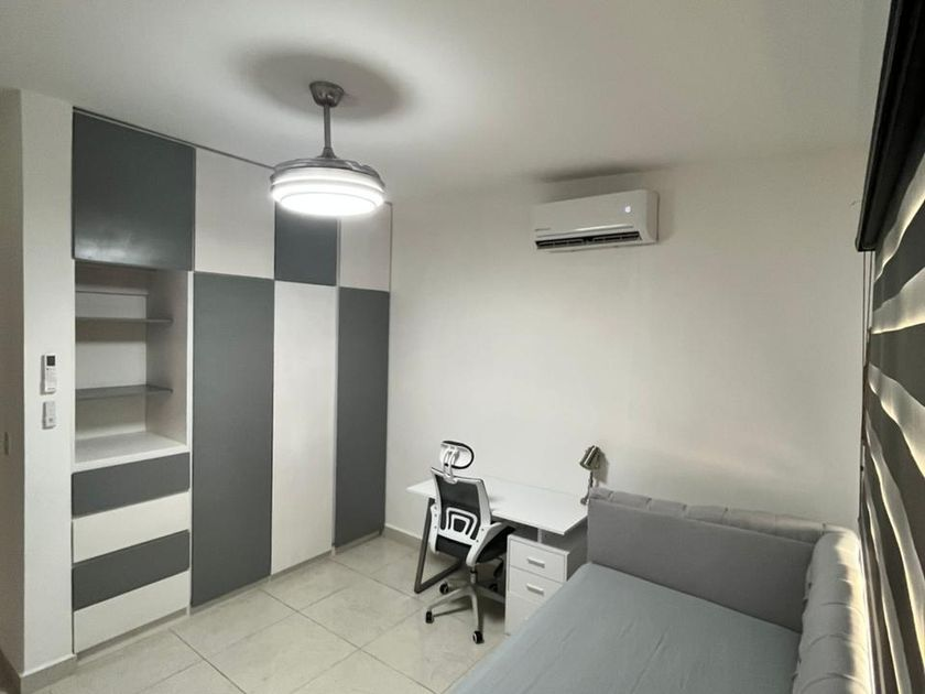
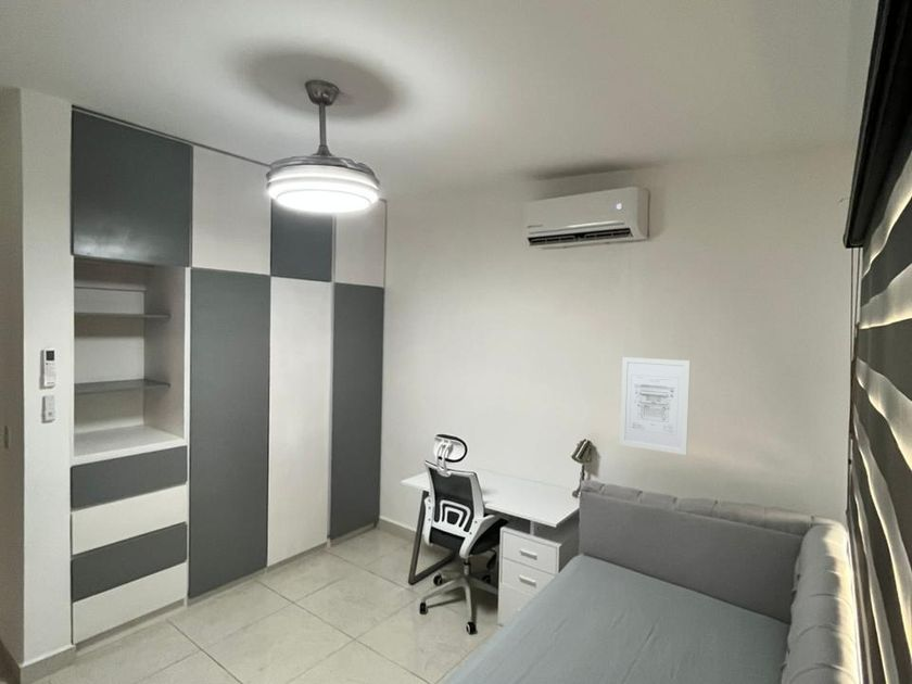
+ wall art (654, 404)
